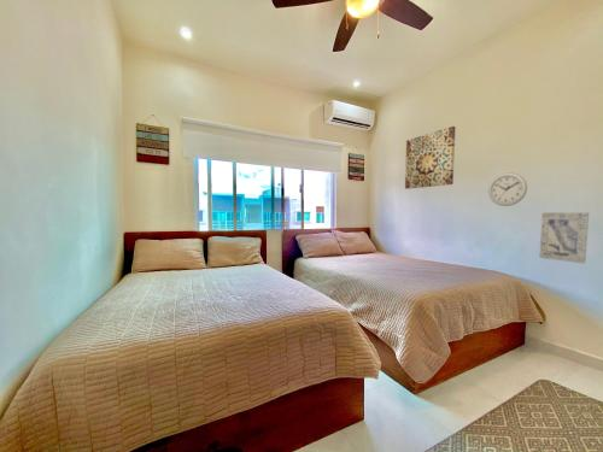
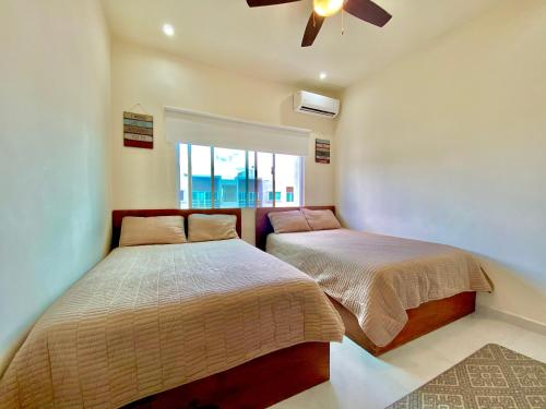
- wall art (562, 236)
- wall art (427, 160)
- wall clock (505, 189)
